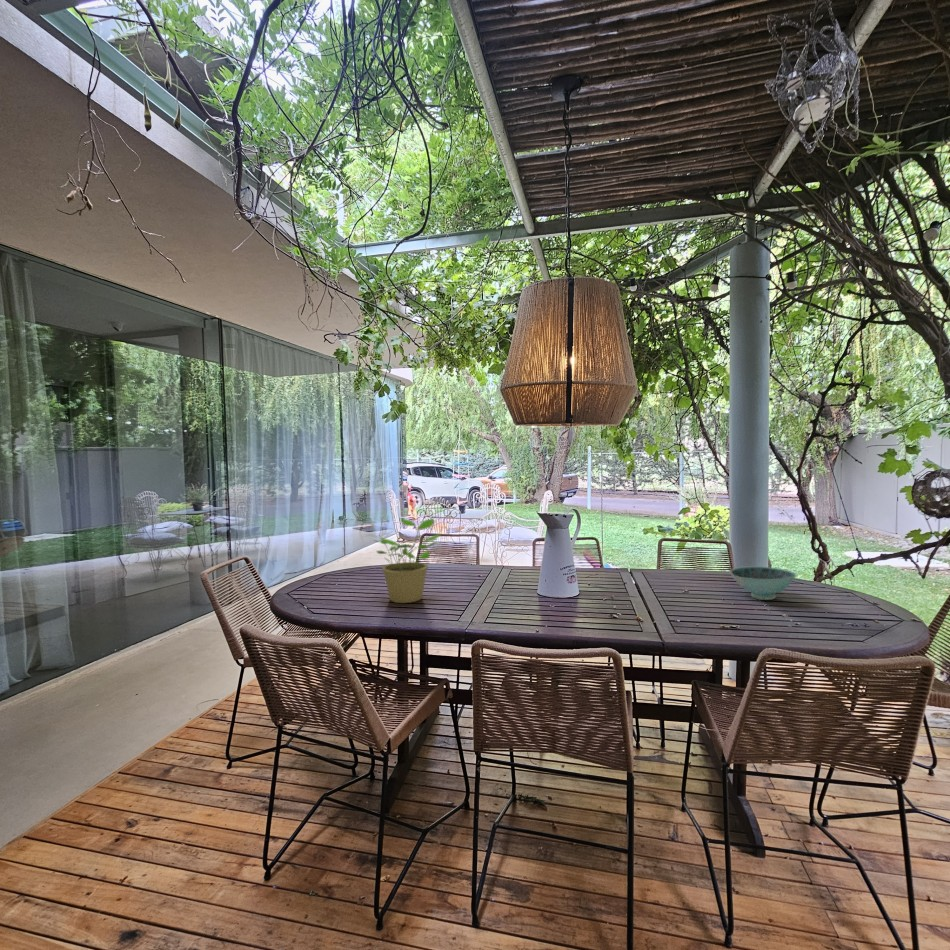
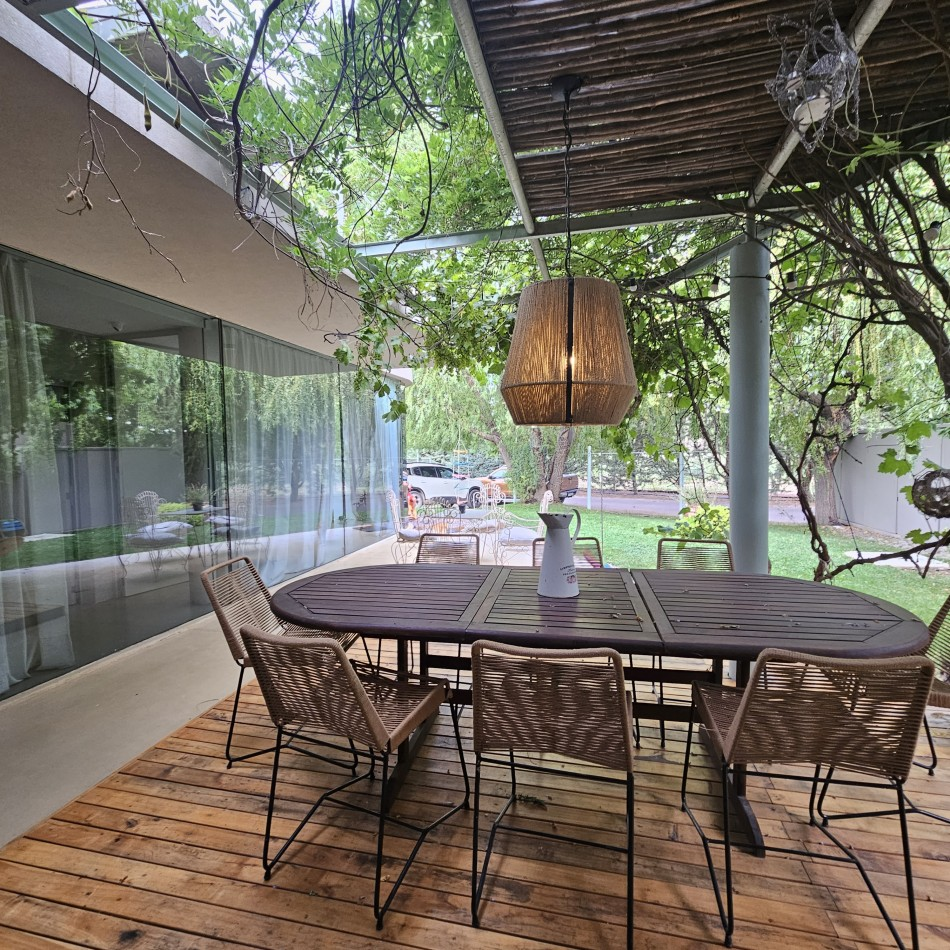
- potted plant (409, 559)
- bowl (762, 584)
